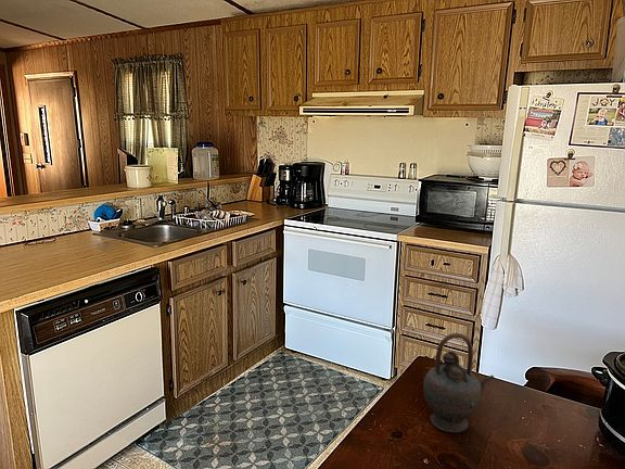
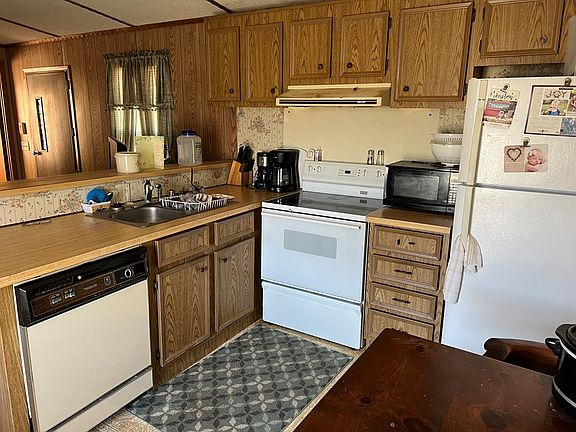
- teapot (459, 380)
